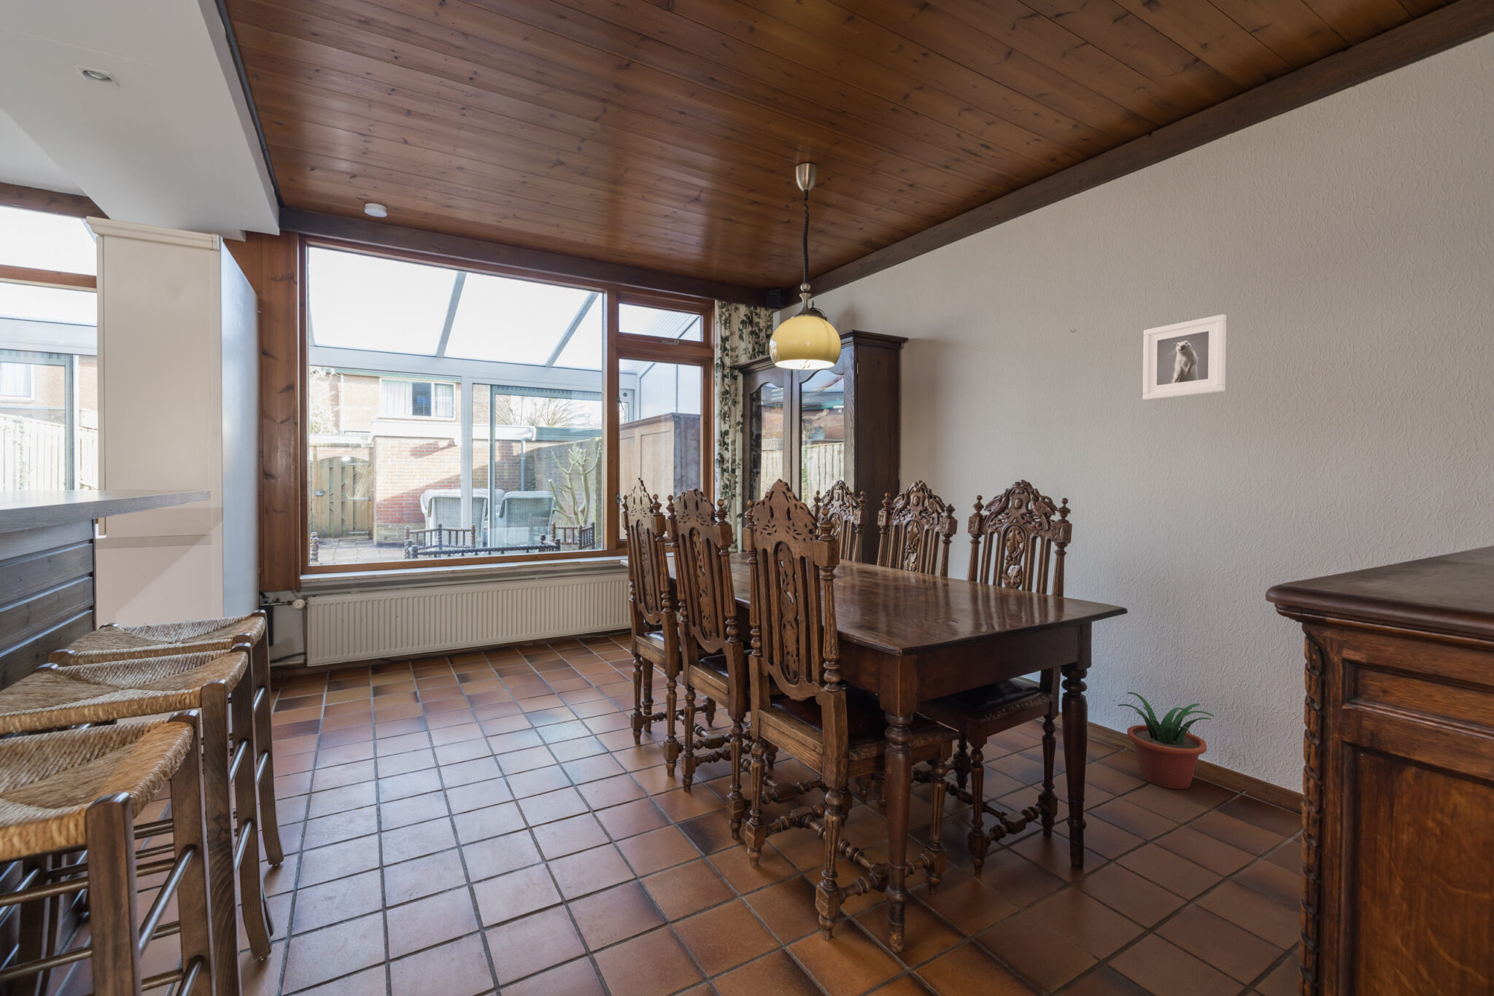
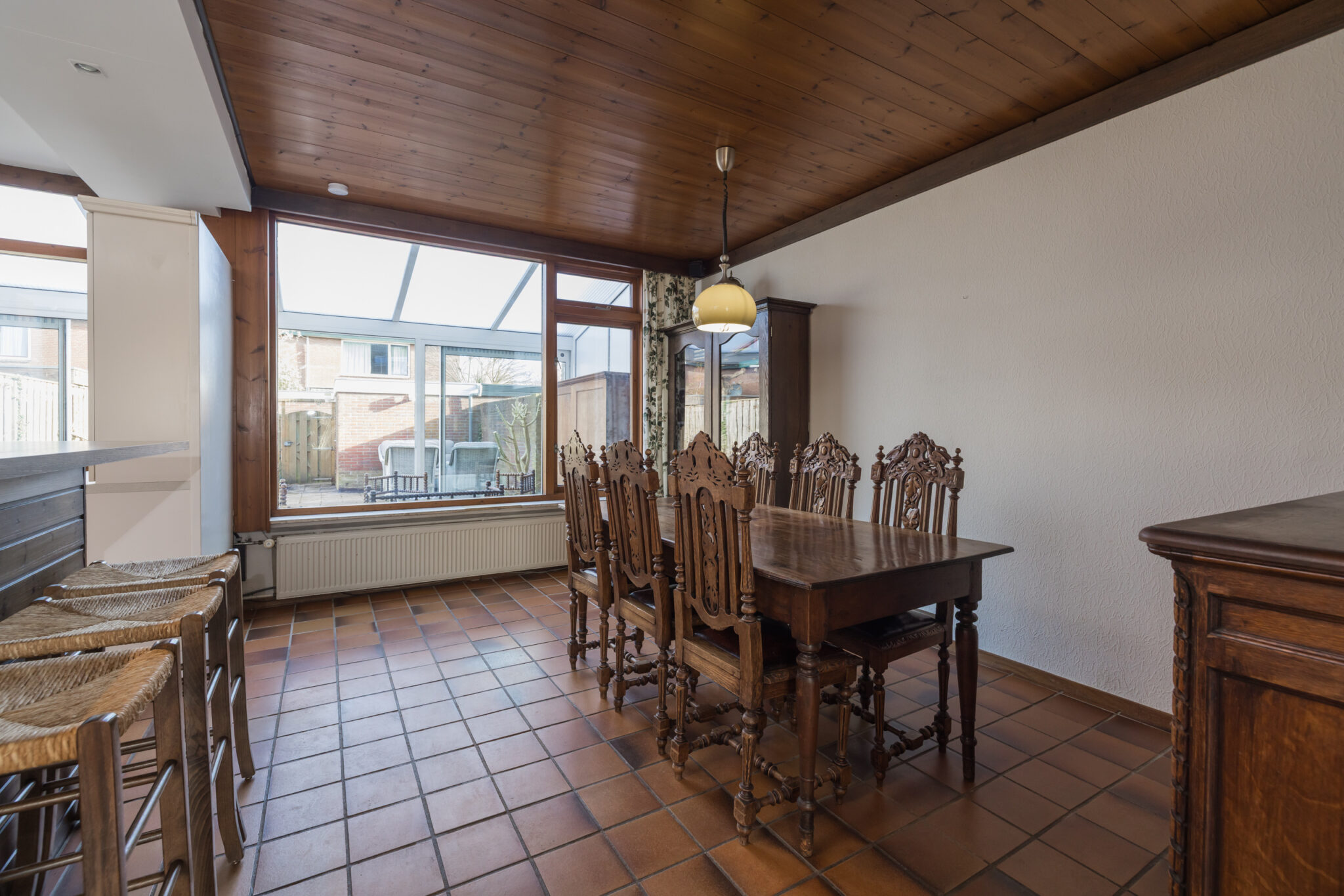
- potted plant (1166, 740)
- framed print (1183, 359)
